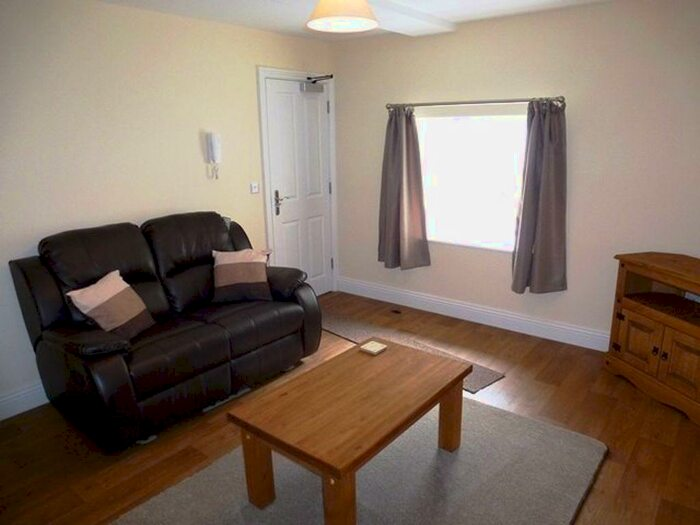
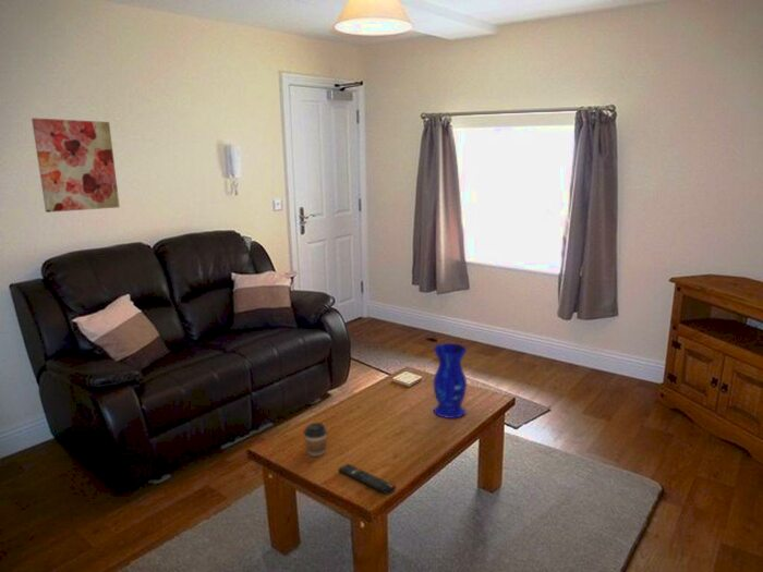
+ coffee cup (315, 438)
+ remote control (366, 478)
+ vase (449, 379)
+ wall art (77, 166)
